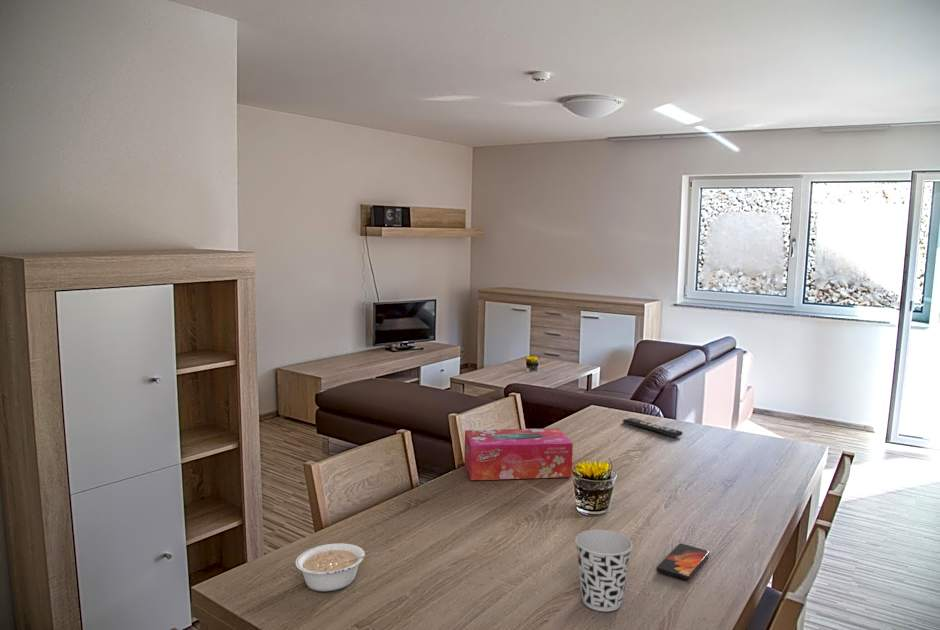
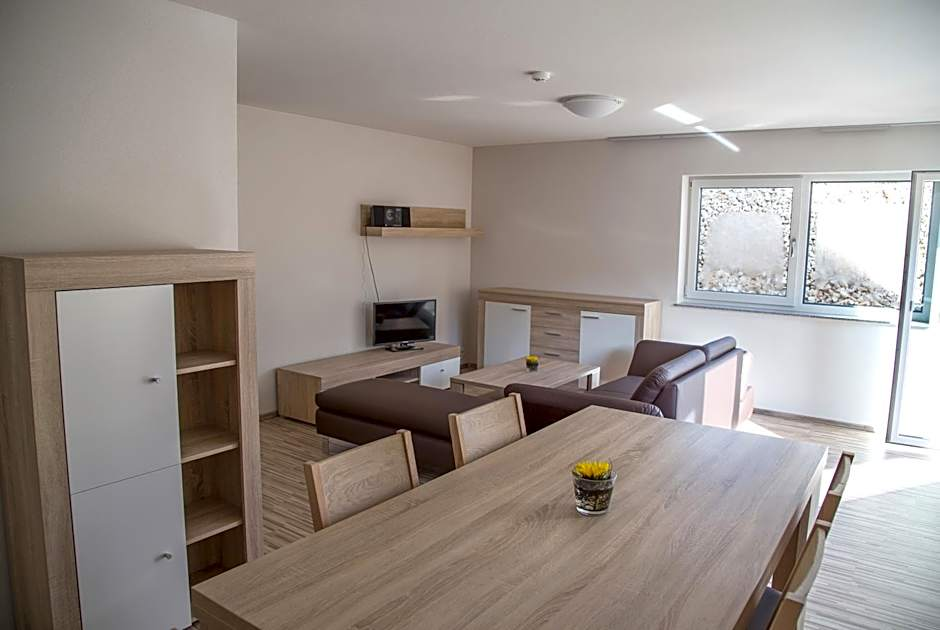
- cup (602, 571)
- remote control (651, 427)
- smartphone (683, 560)
- legume (333, 565)
- tissue box (516, 453)
